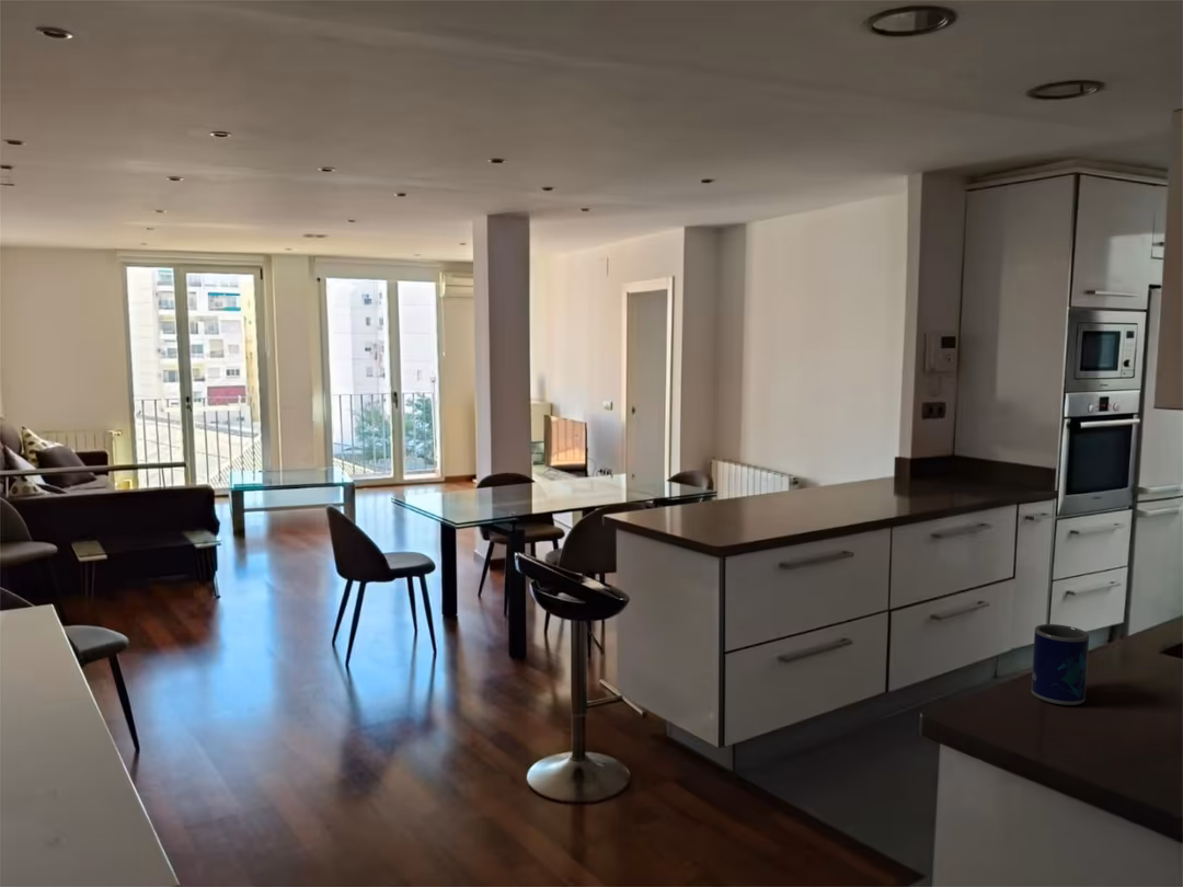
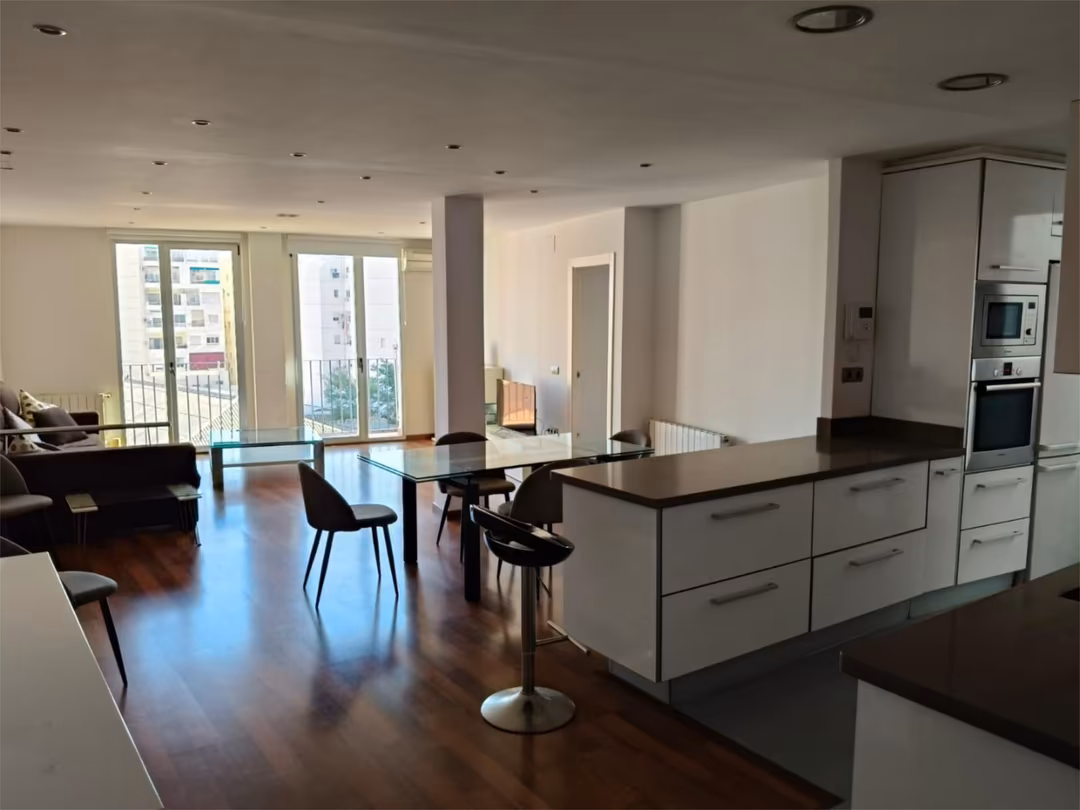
- mug (1063, 660)
